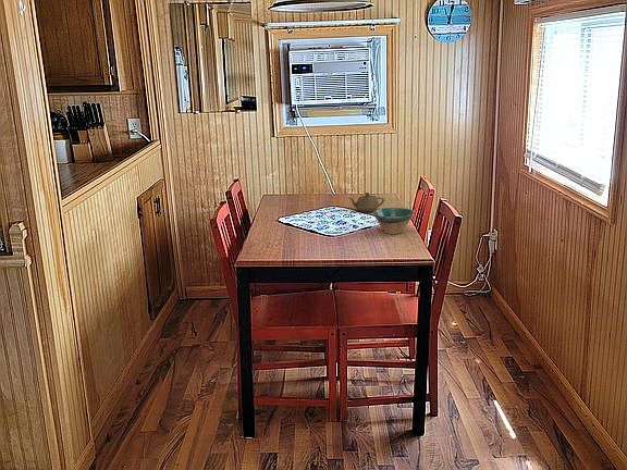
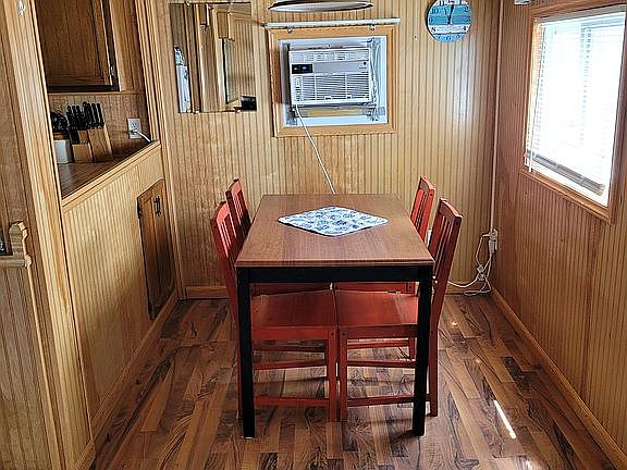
- bowl (393, 221)
- teapot (366, 201)
